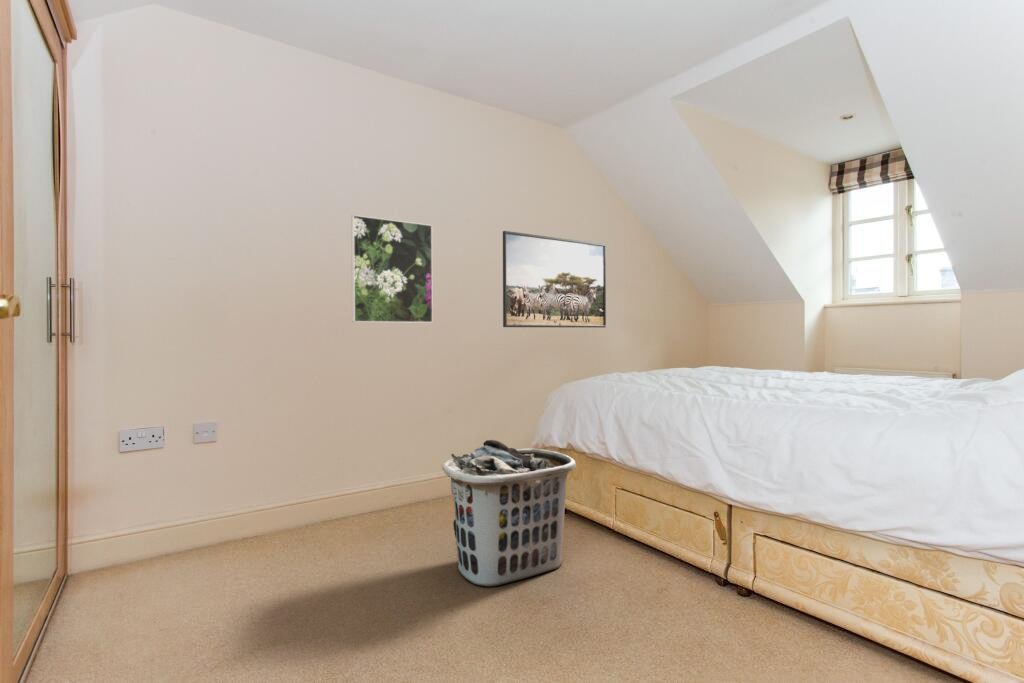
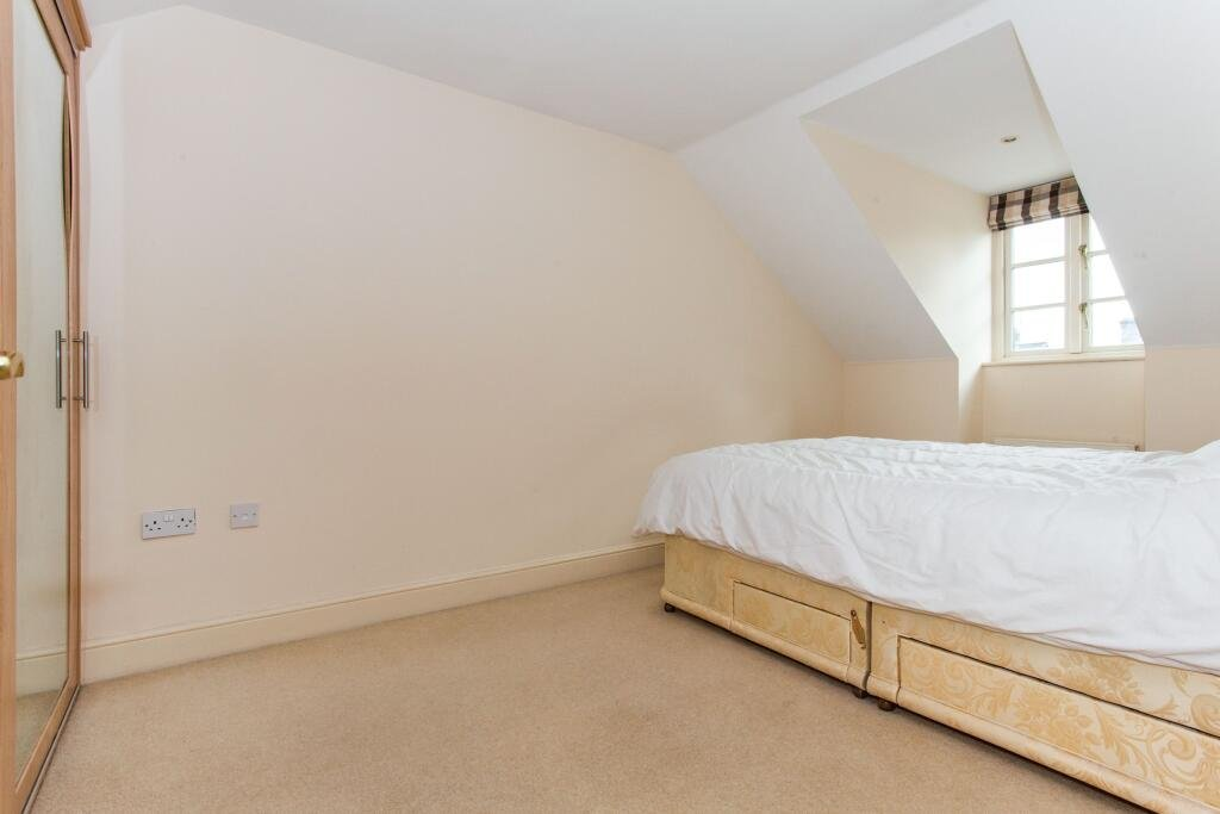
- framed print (558, 282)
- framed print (393, 271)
- clothes hamper (510, 503)
